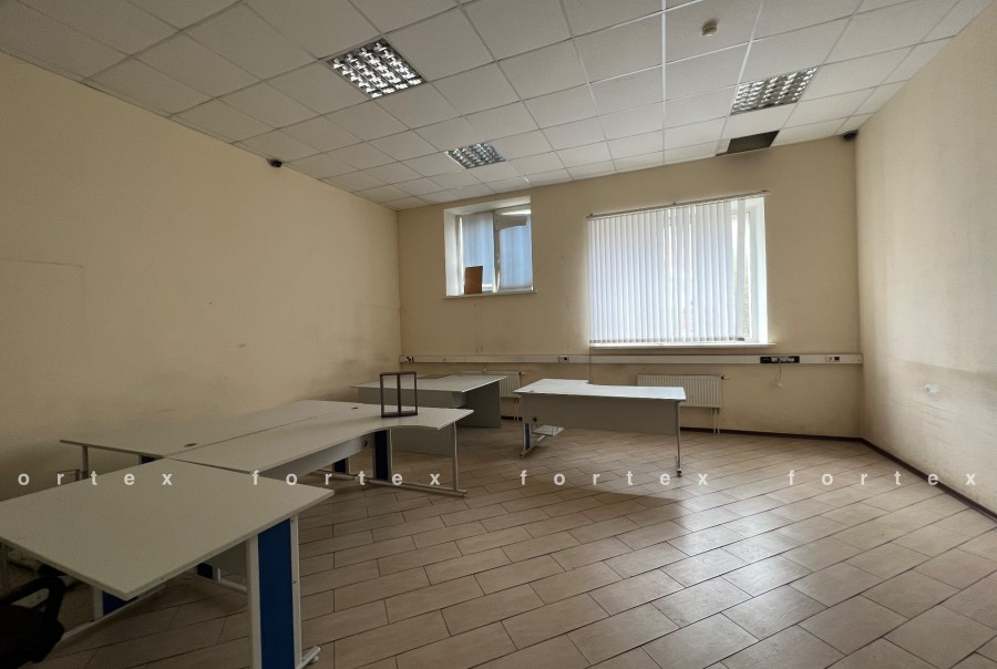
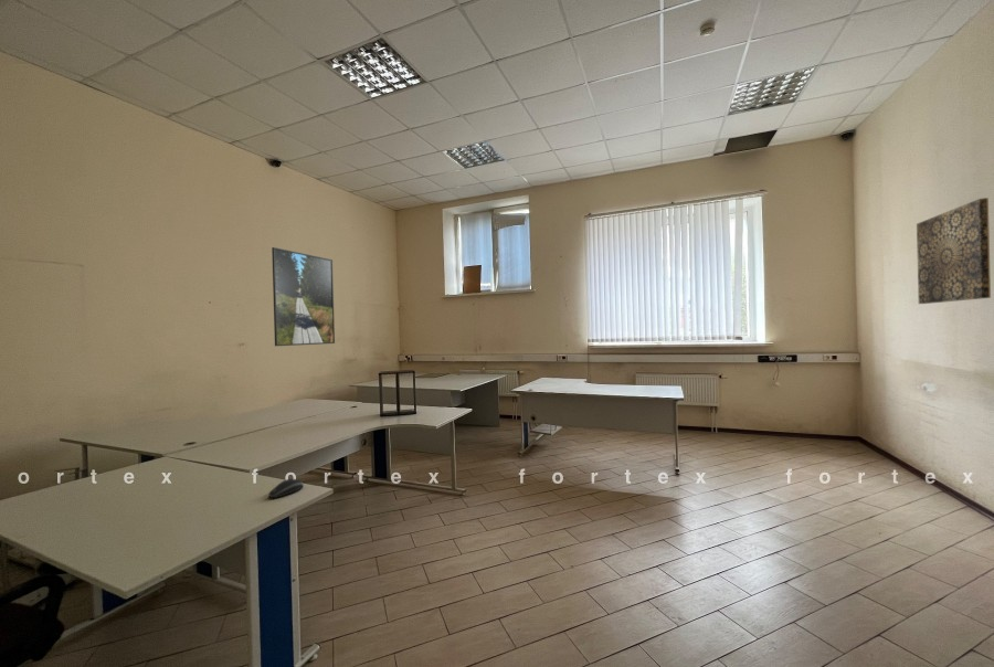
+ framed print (306, 299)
+ wall art (949, 256)
+ computer mouse (286, 486)
